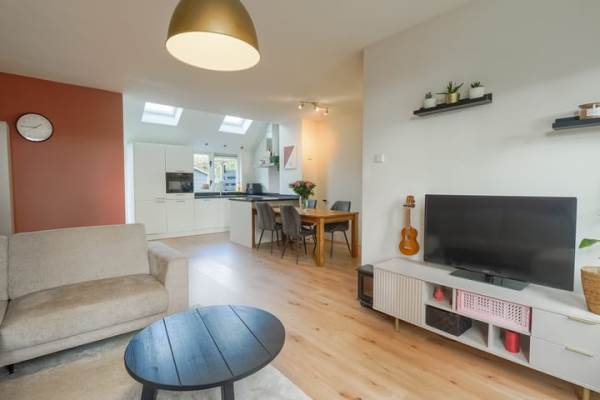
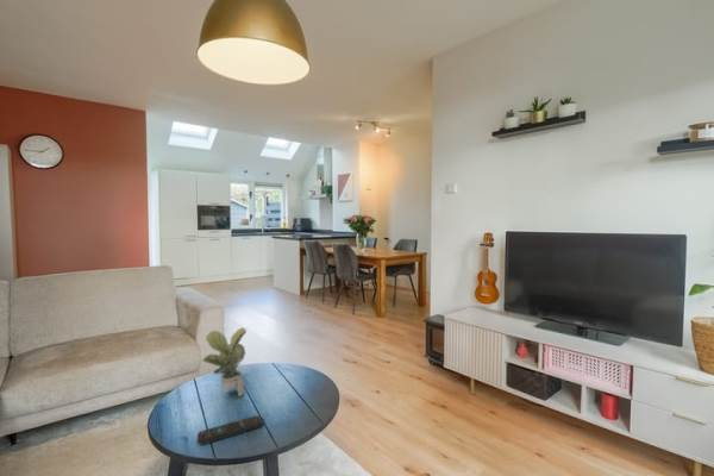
+ remote control (231, 428)
+ potted plant (225, 361)
